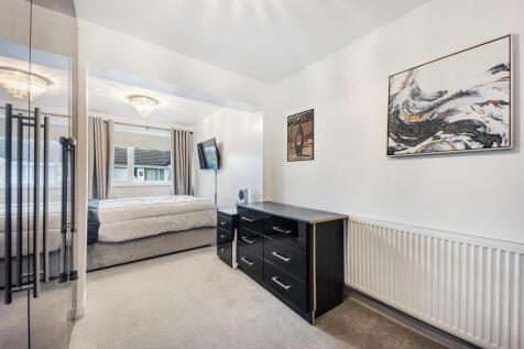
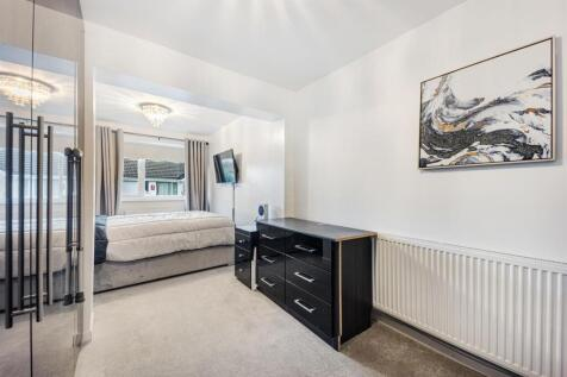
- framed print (299, 137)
